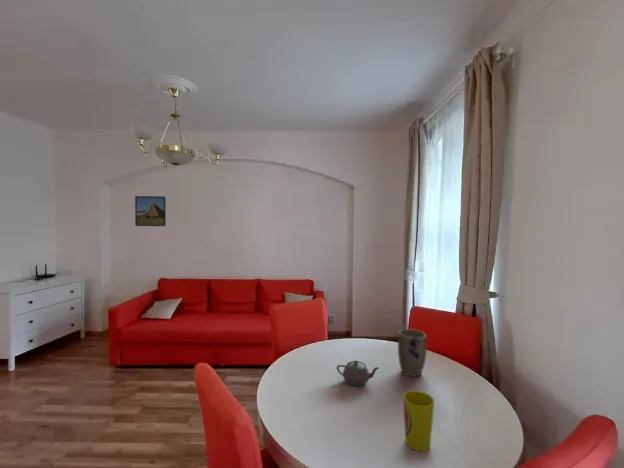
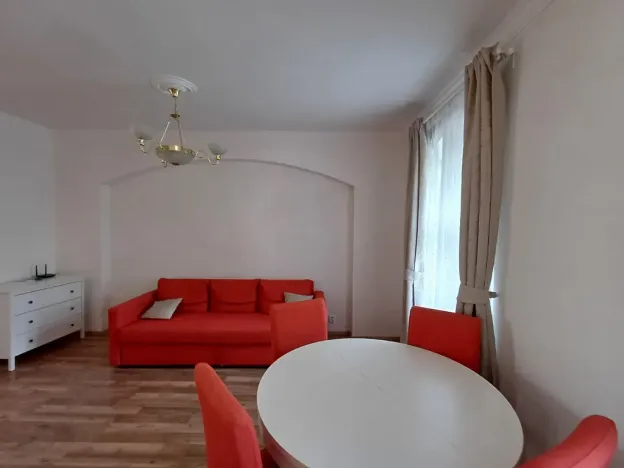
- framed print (150, 211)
- teapot (357, 371)
- cup (418, 420)
- plant pot (411, 352)
